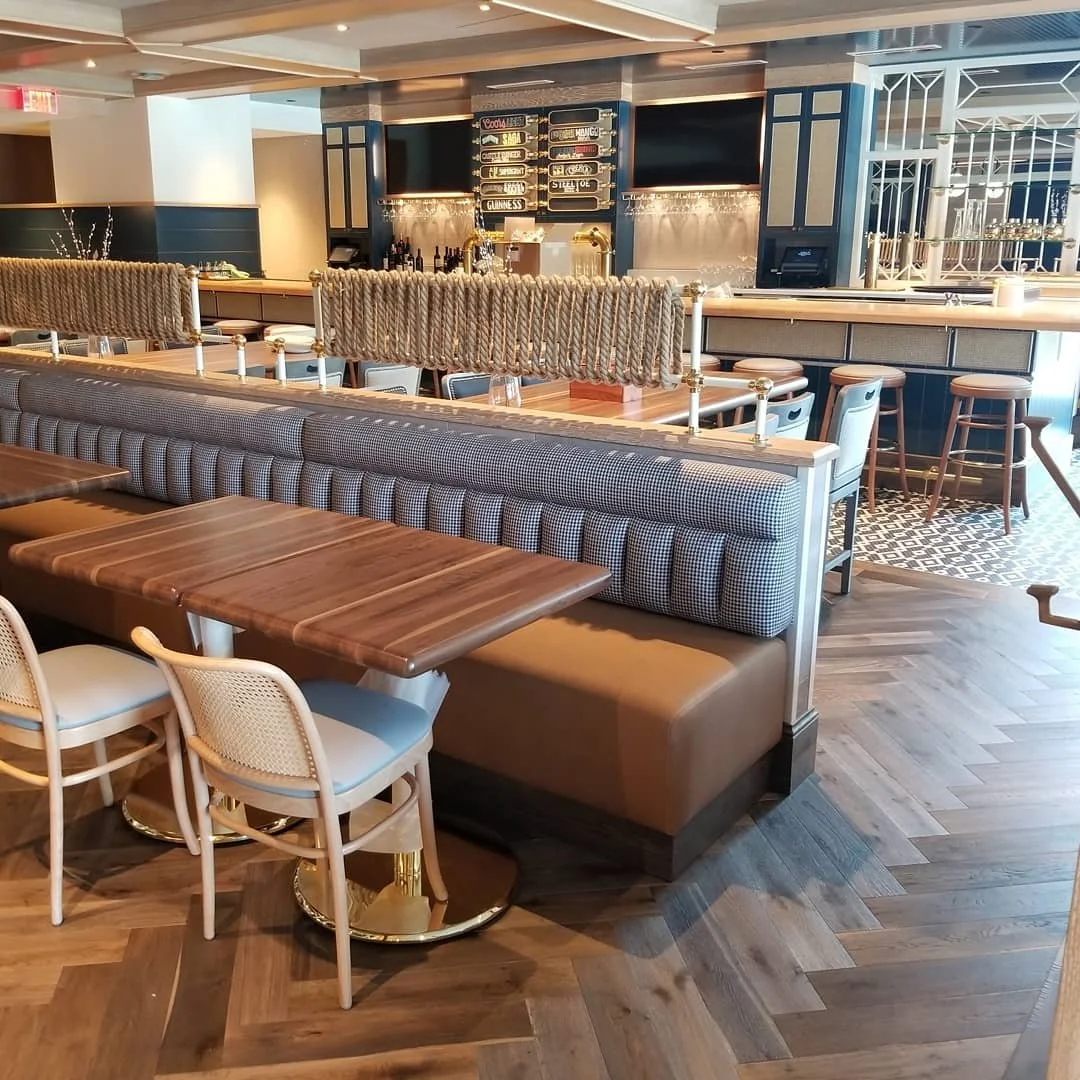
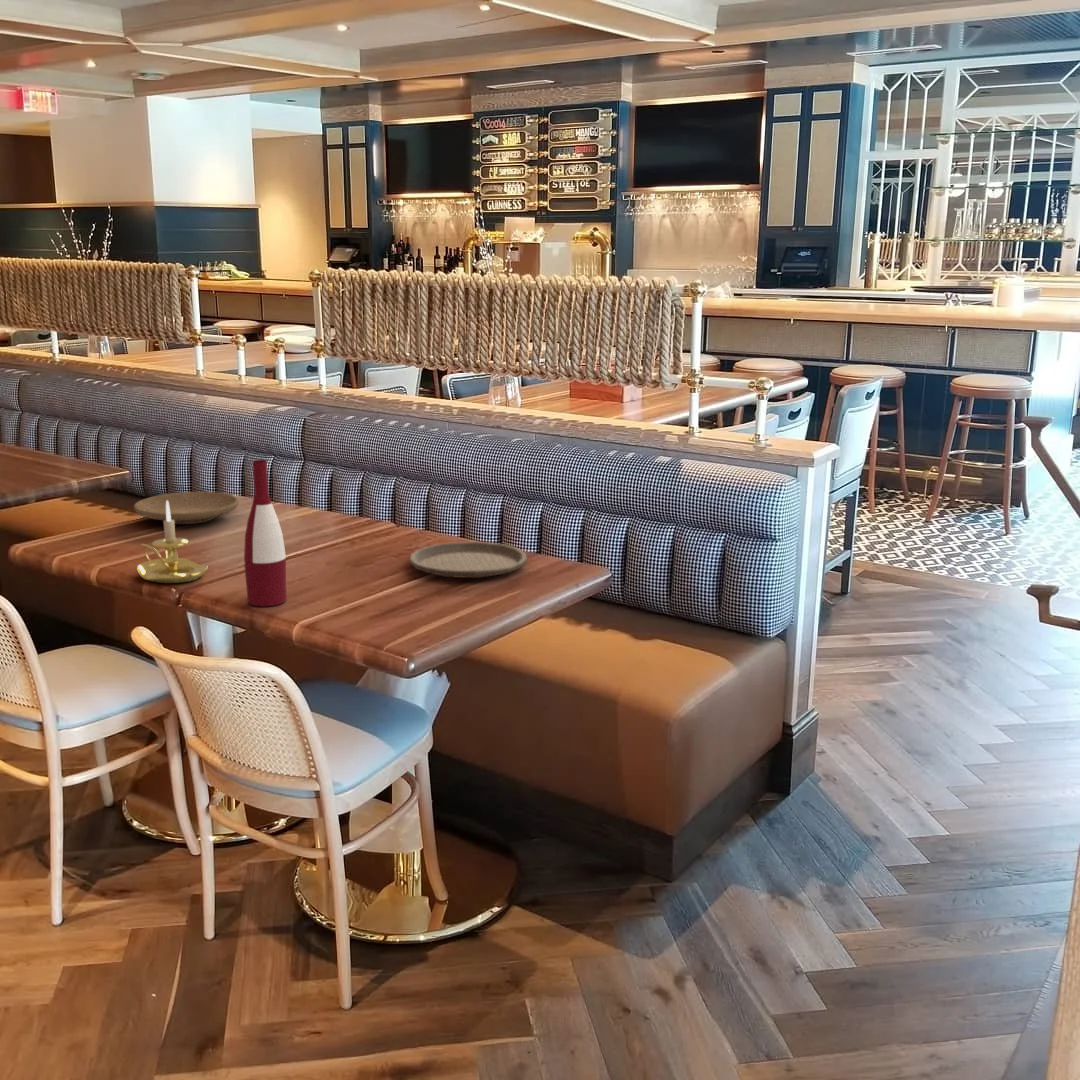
+ candle holder (166, 537)
+ alcohol (263, 532)
+ plate (187, 510)
+ plate (468, 560)
